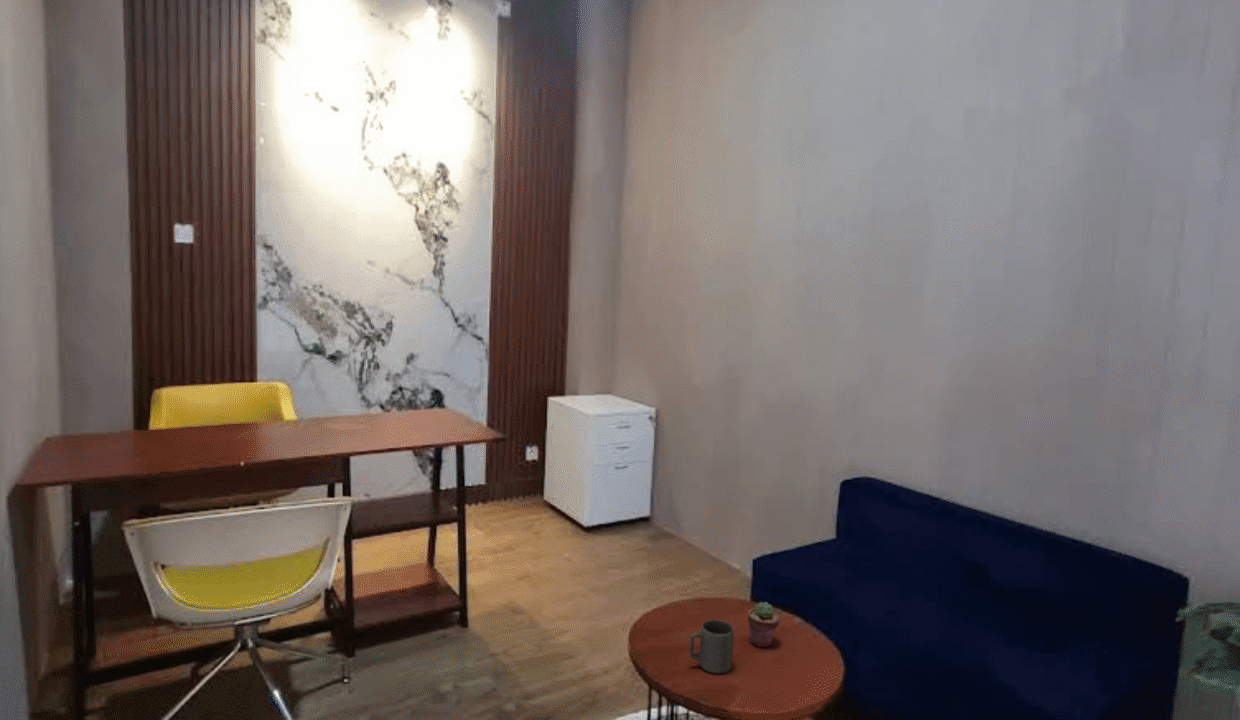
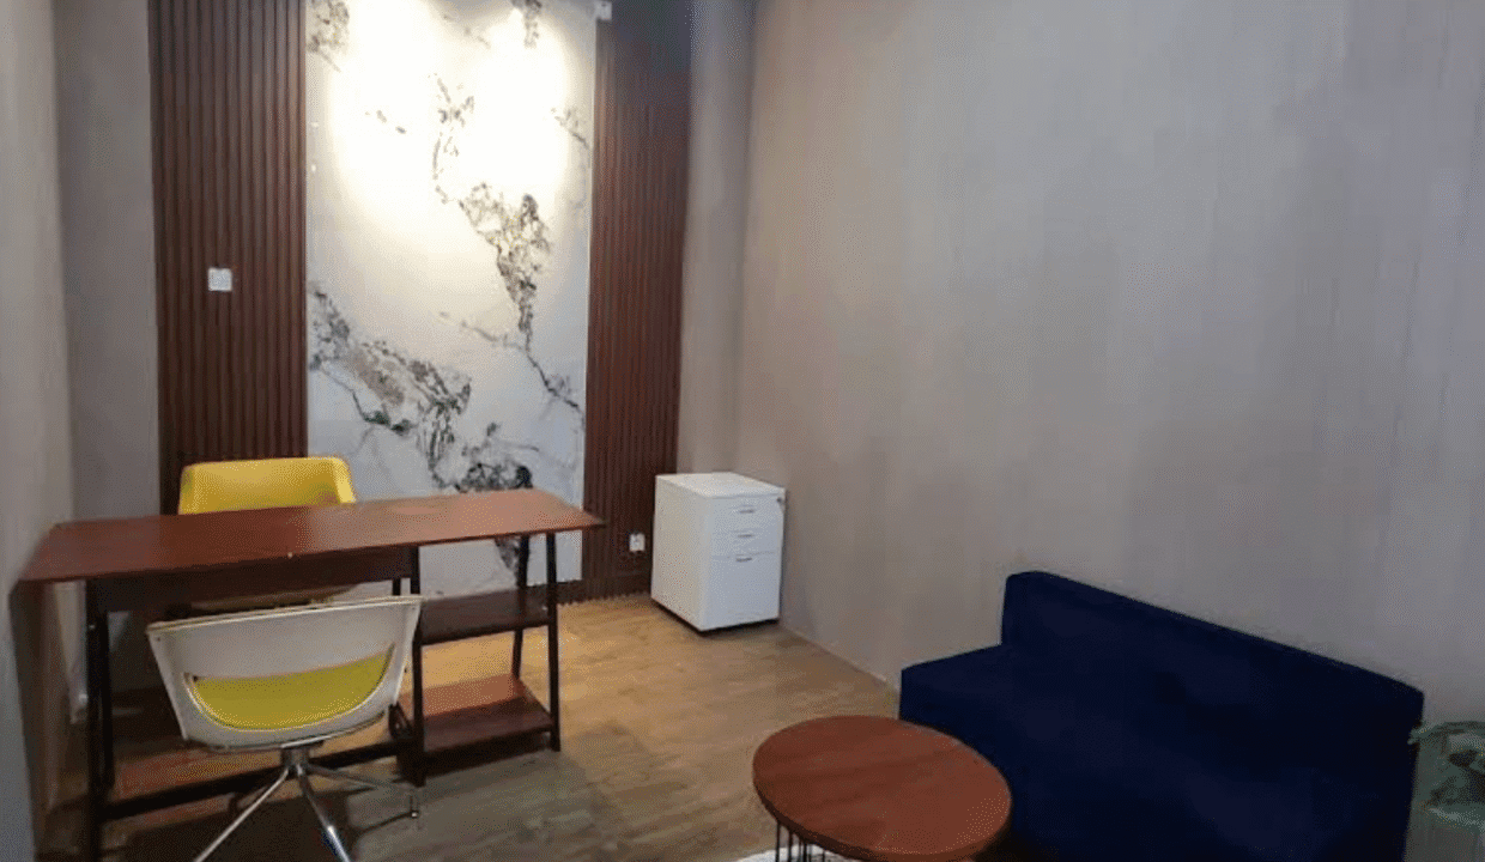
- mug (710, 646)
- potted succulent (762, 622)
